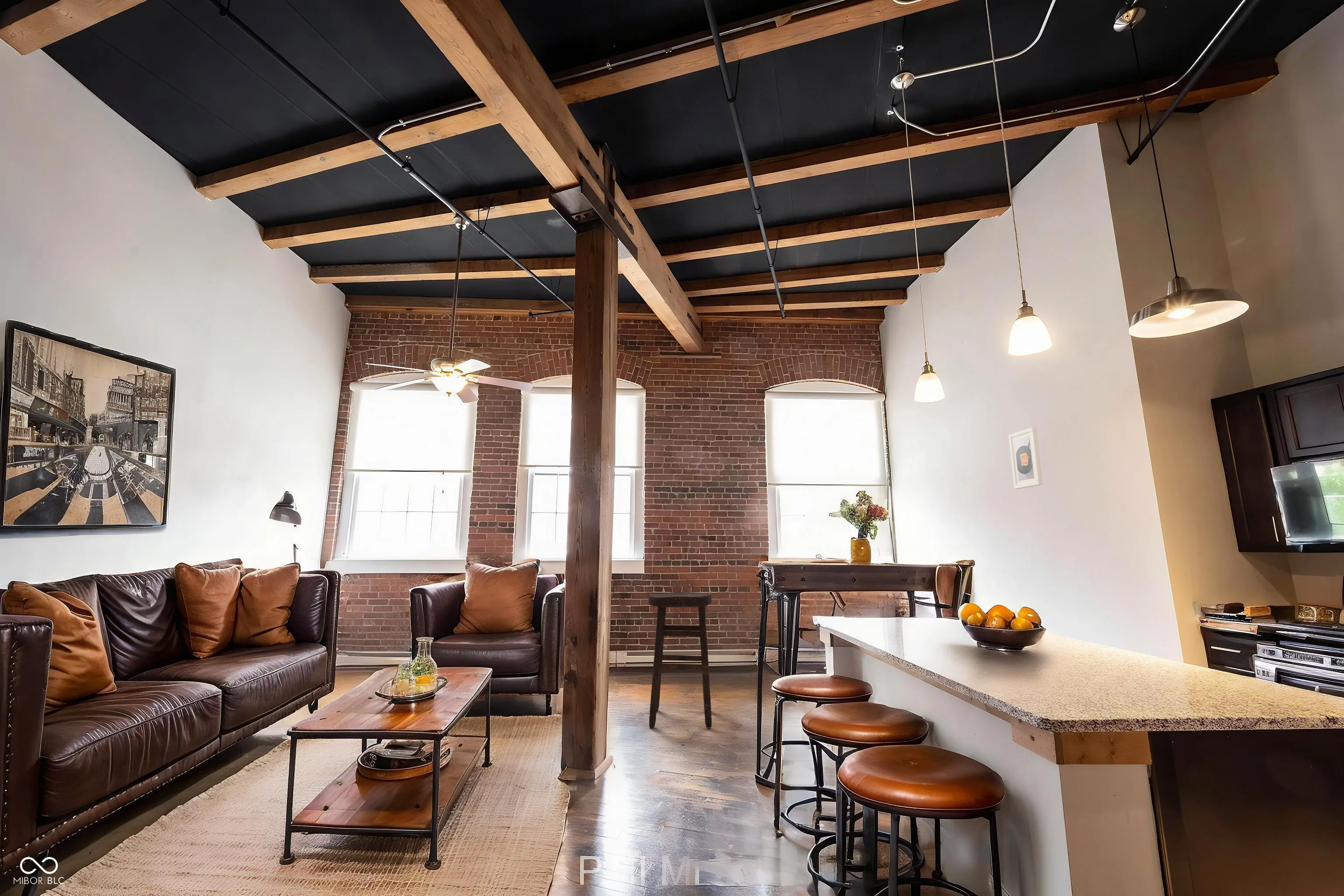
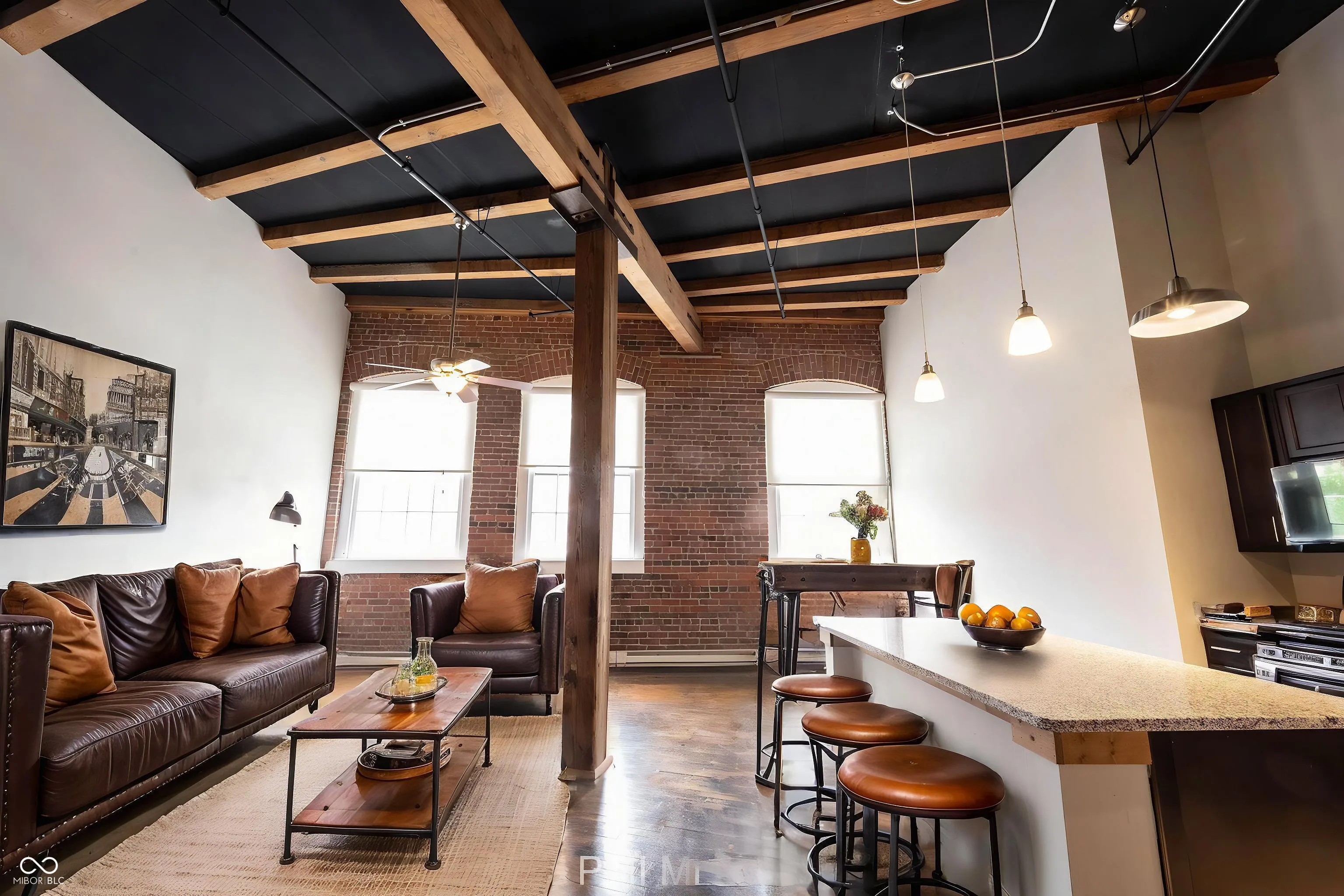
- stool (680, 655)
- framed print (1025, 458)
